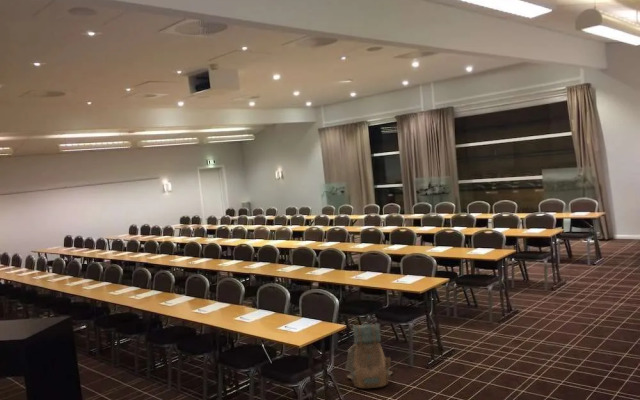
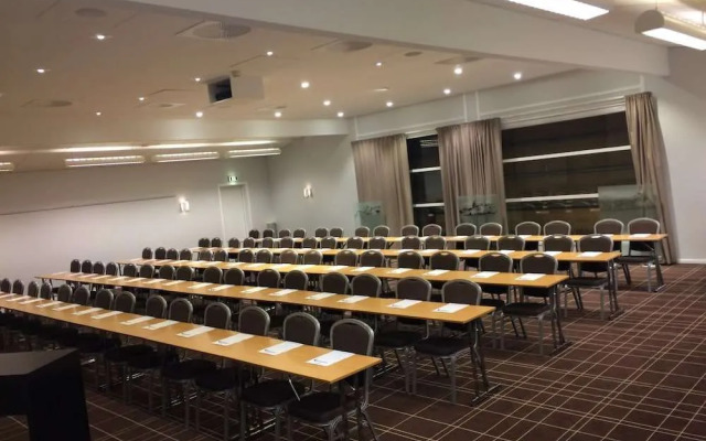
- backpack (367, 352)
